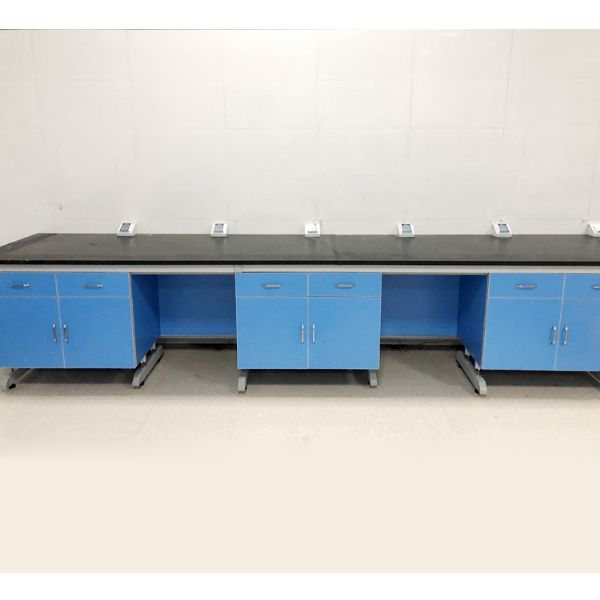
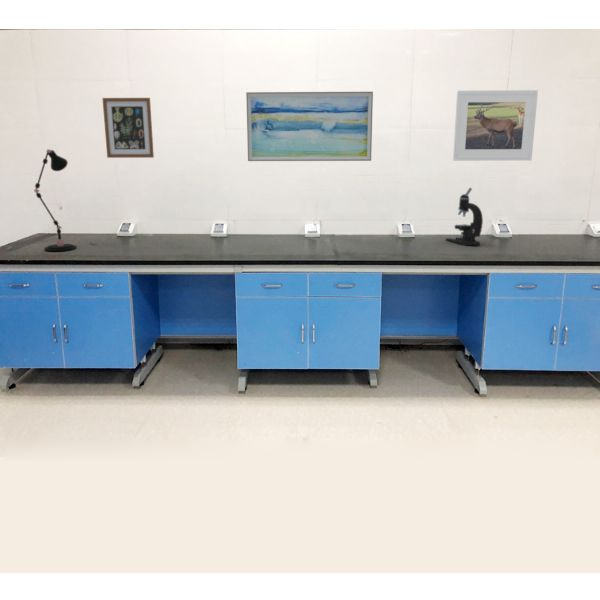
+ desk lamp (44, 203)
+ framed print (494, 126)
+ wall art (309, 127)
+ wall art (128, 128)
+ microscope (464, 215)
